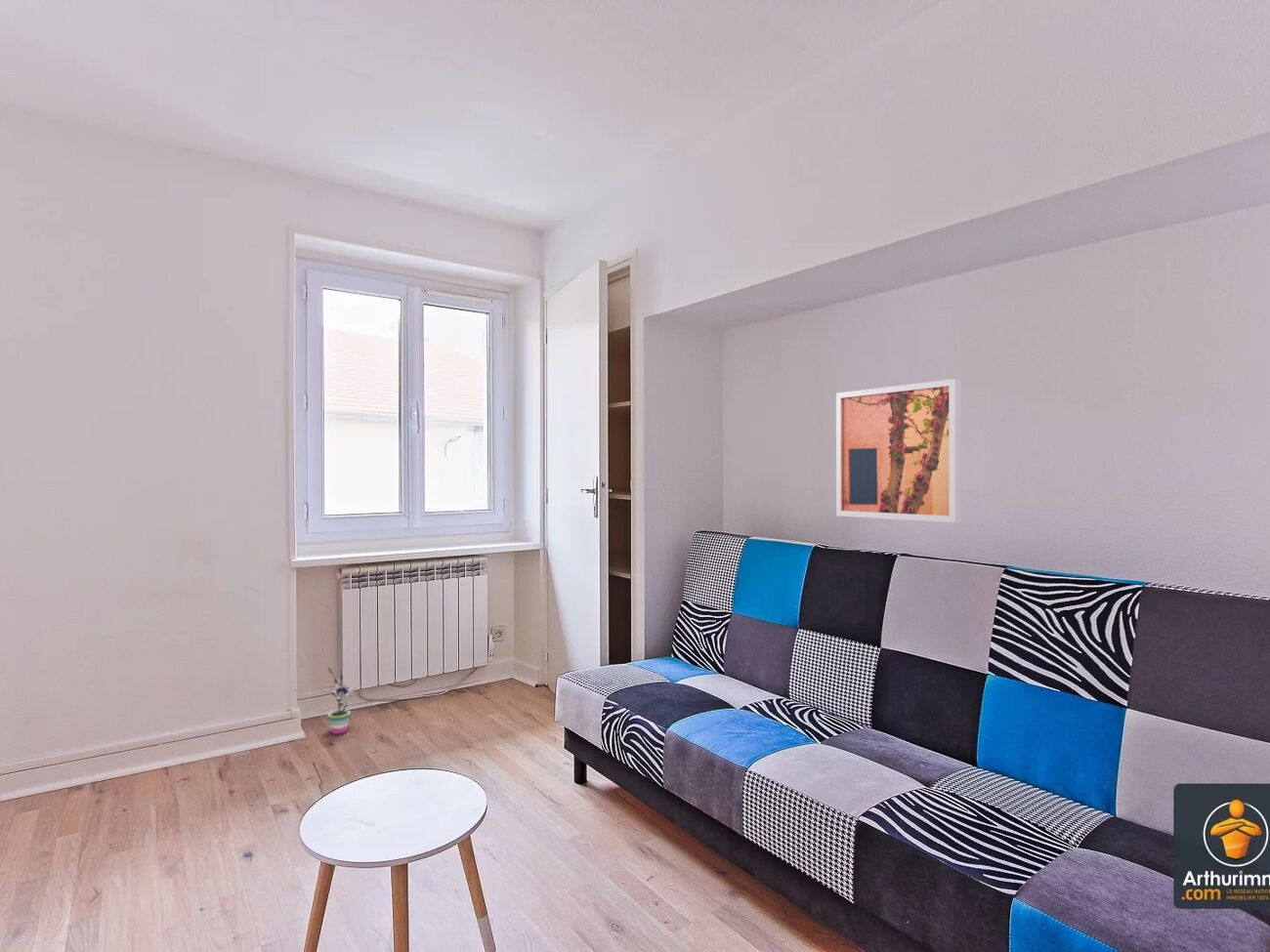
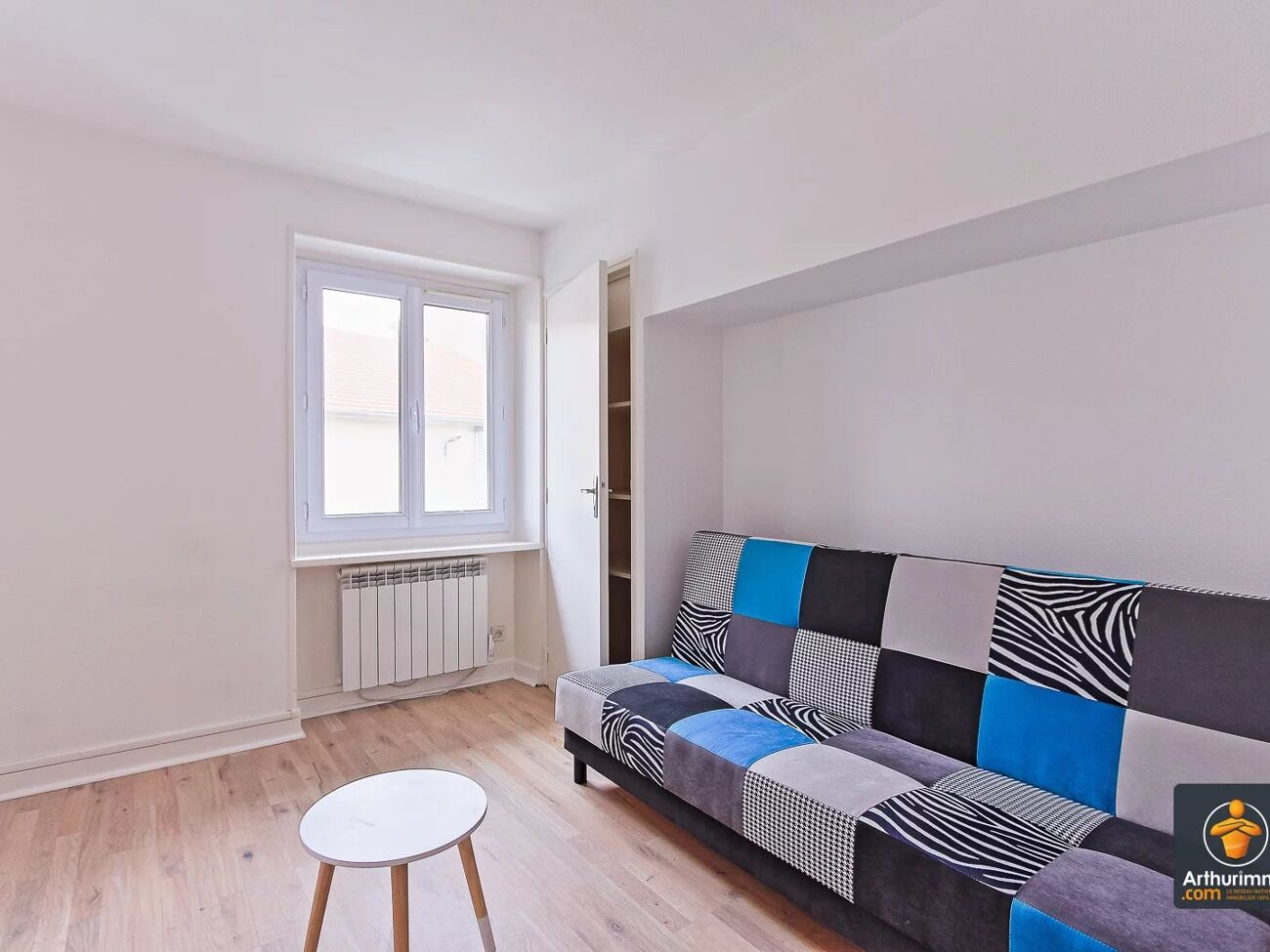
- wall art (894, 452)
- potted plant (343, 699)
